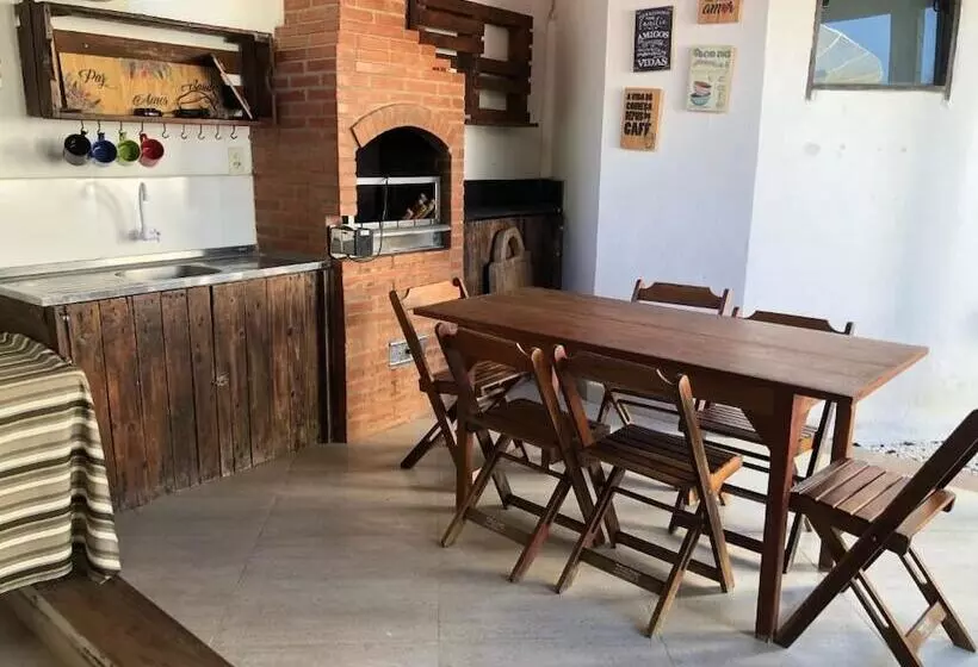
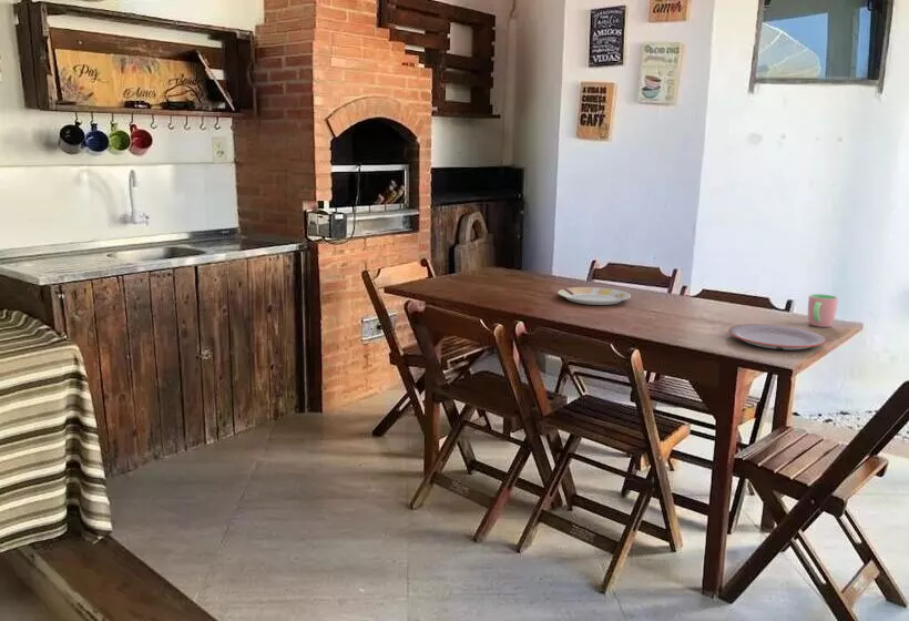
+ plate (593, 296)
+ plate (775, 337)
+ cup (820, 310)
